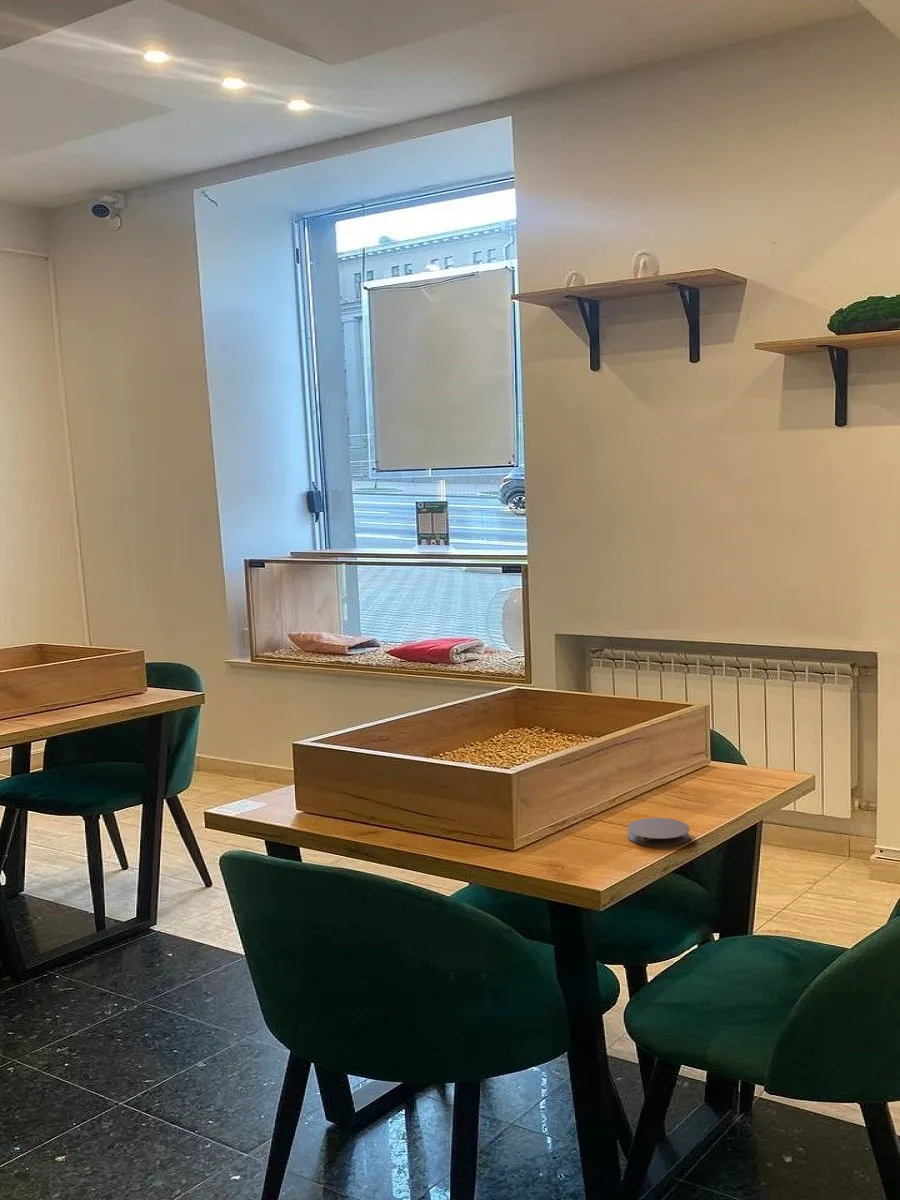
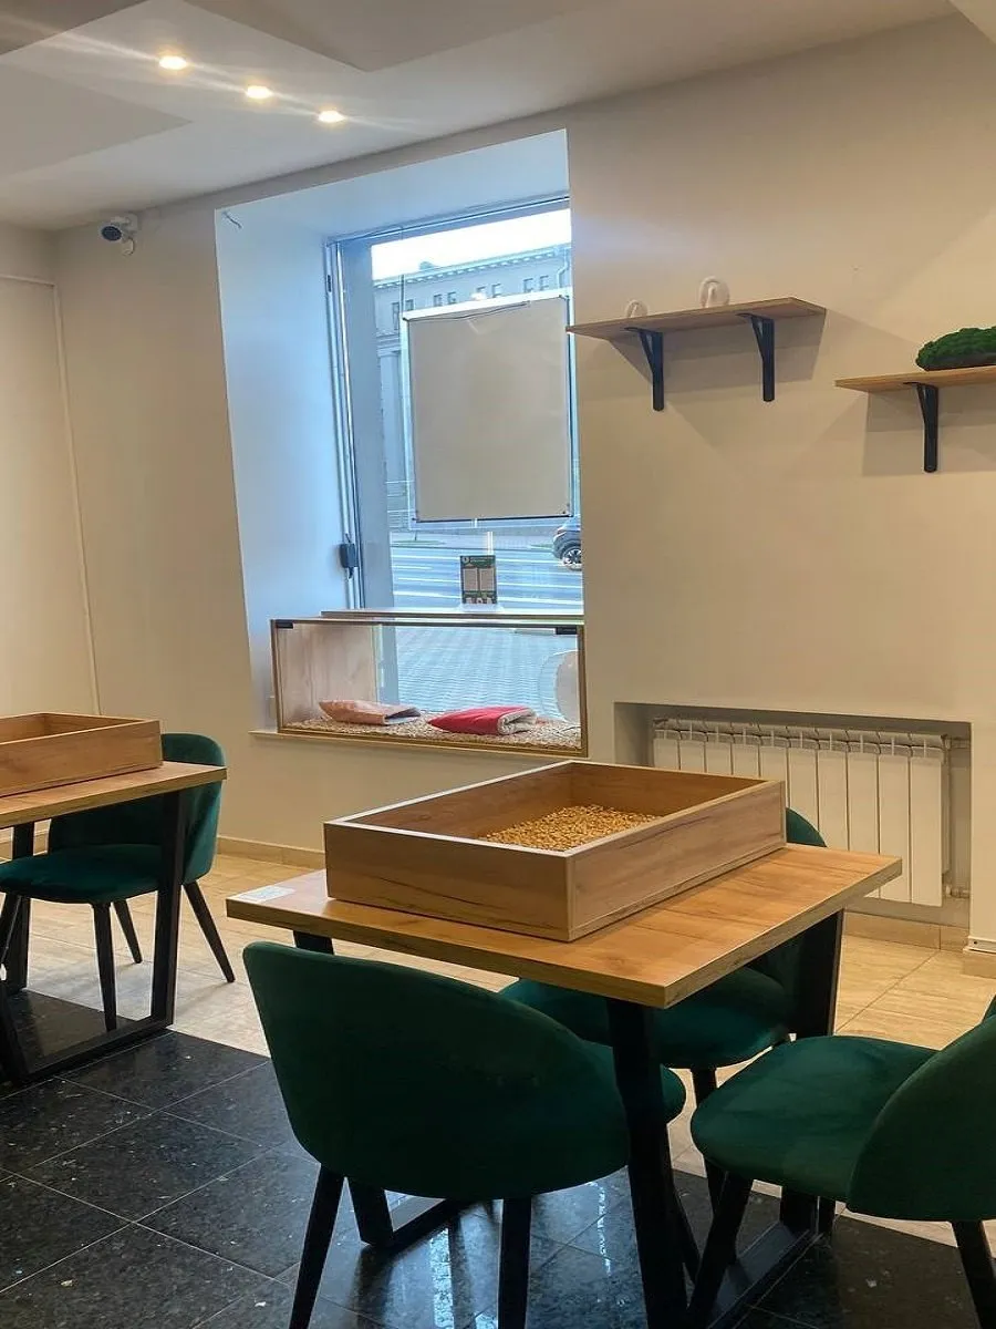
- coaster (658, 831)
